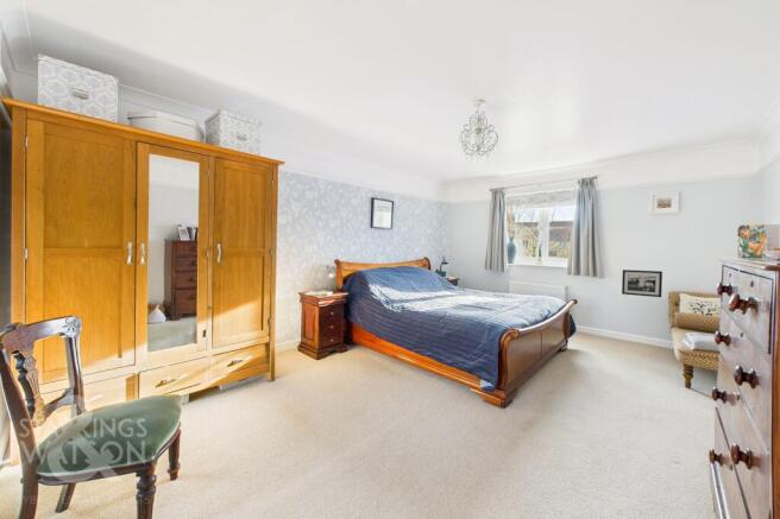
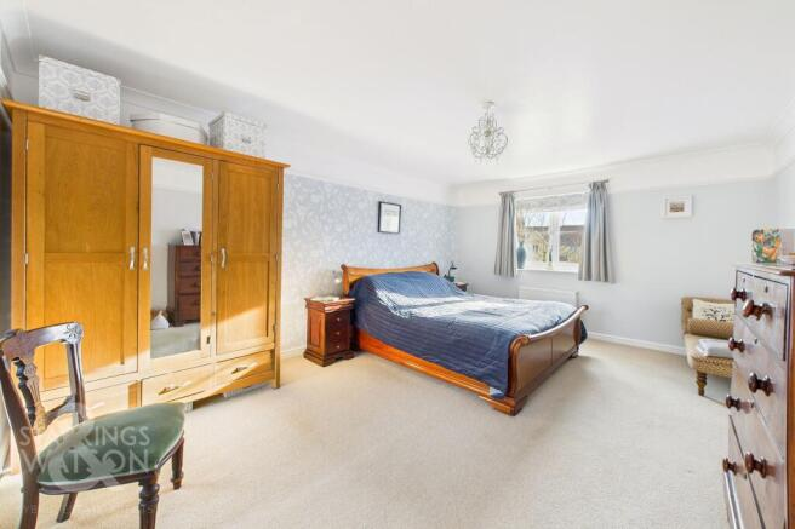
- picture frame (641, 283)
